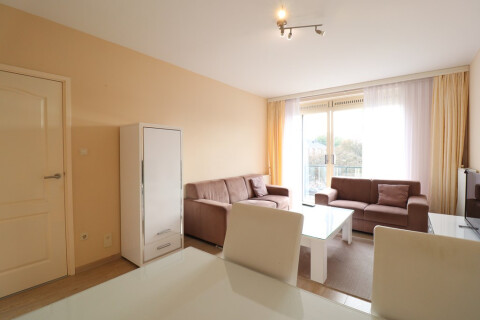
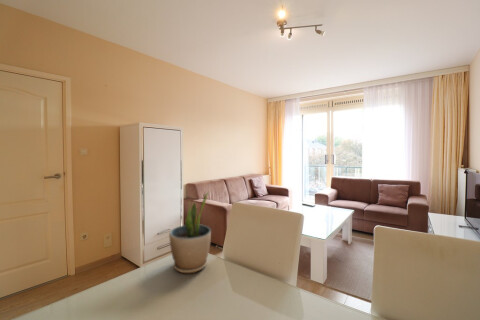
+ potted plant (190, 229)
